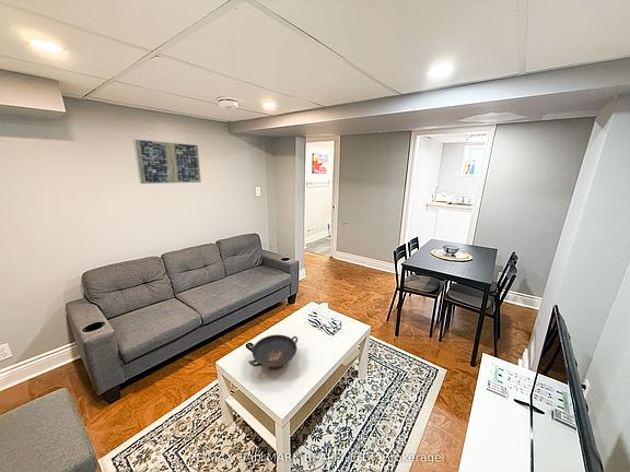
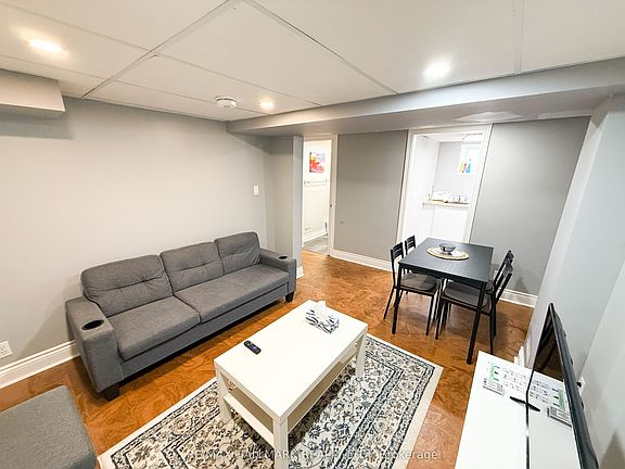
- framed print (171, 163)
- decorative bowl (275, 355)
